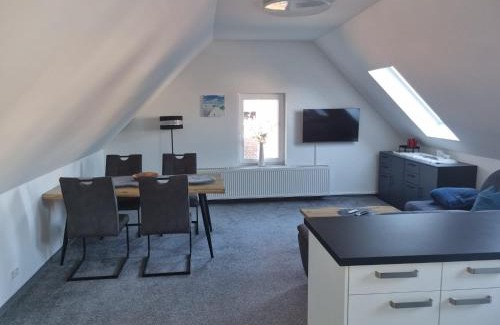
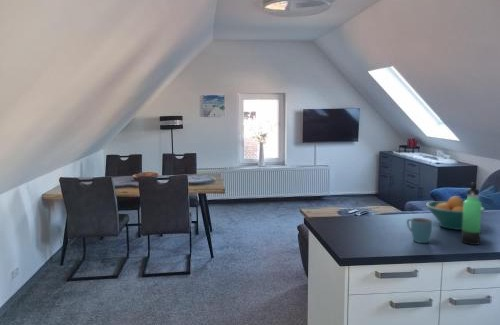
+ thermos bottle (472, 212)
+ fruit bowl (454, 211)
+ mug (417, 229)
